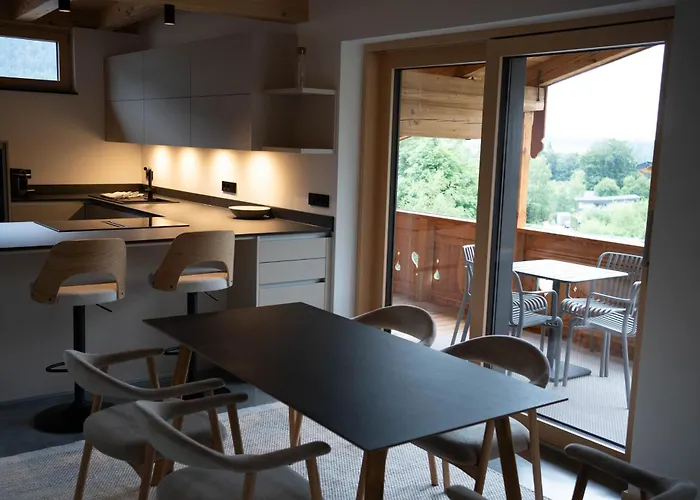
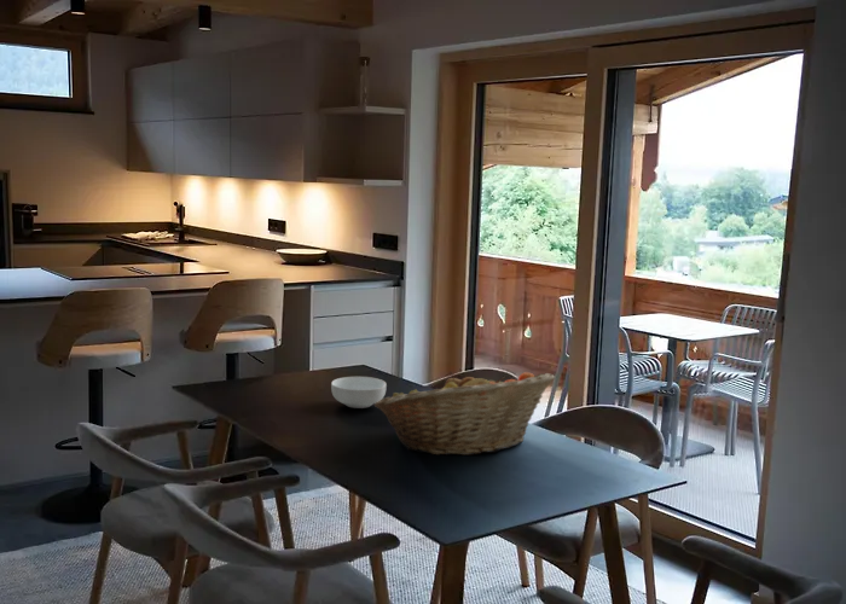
+ cereal bowl (358, 393)
+ fruit basket (465, 403)
